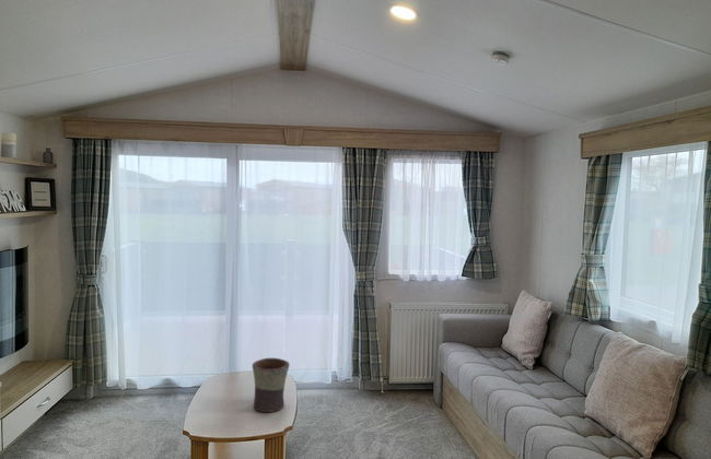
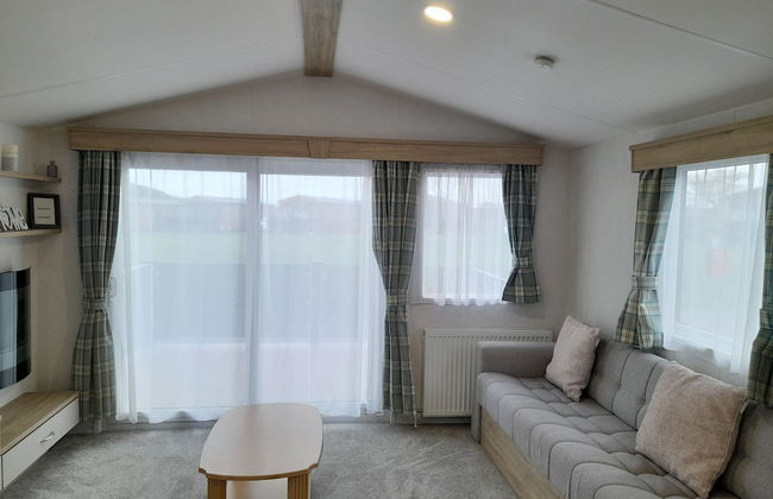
- flower pot (270, 385)
